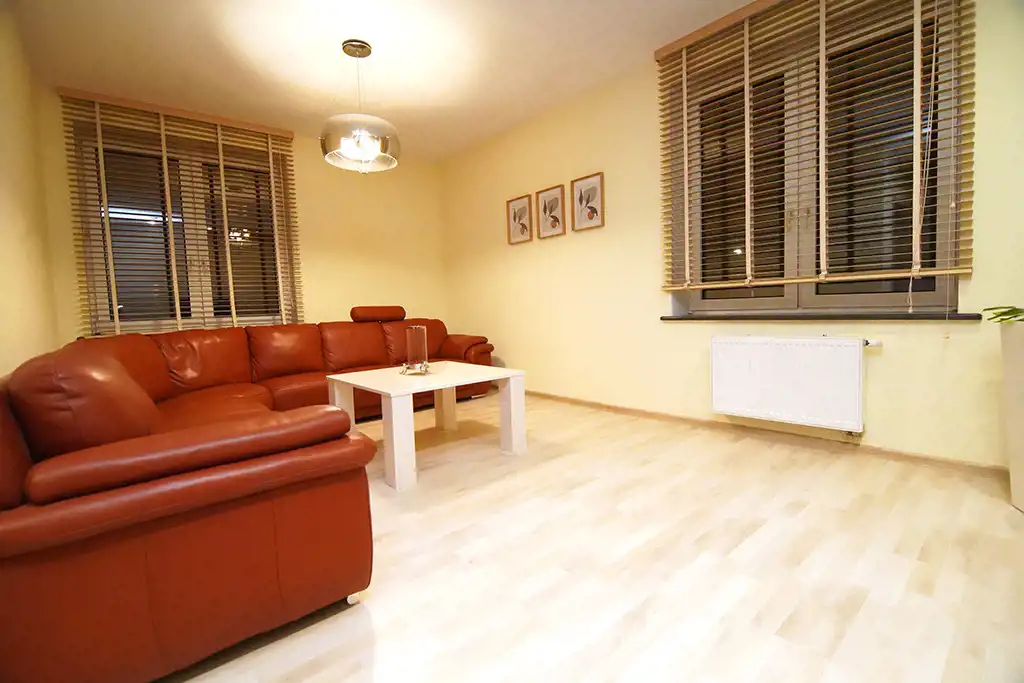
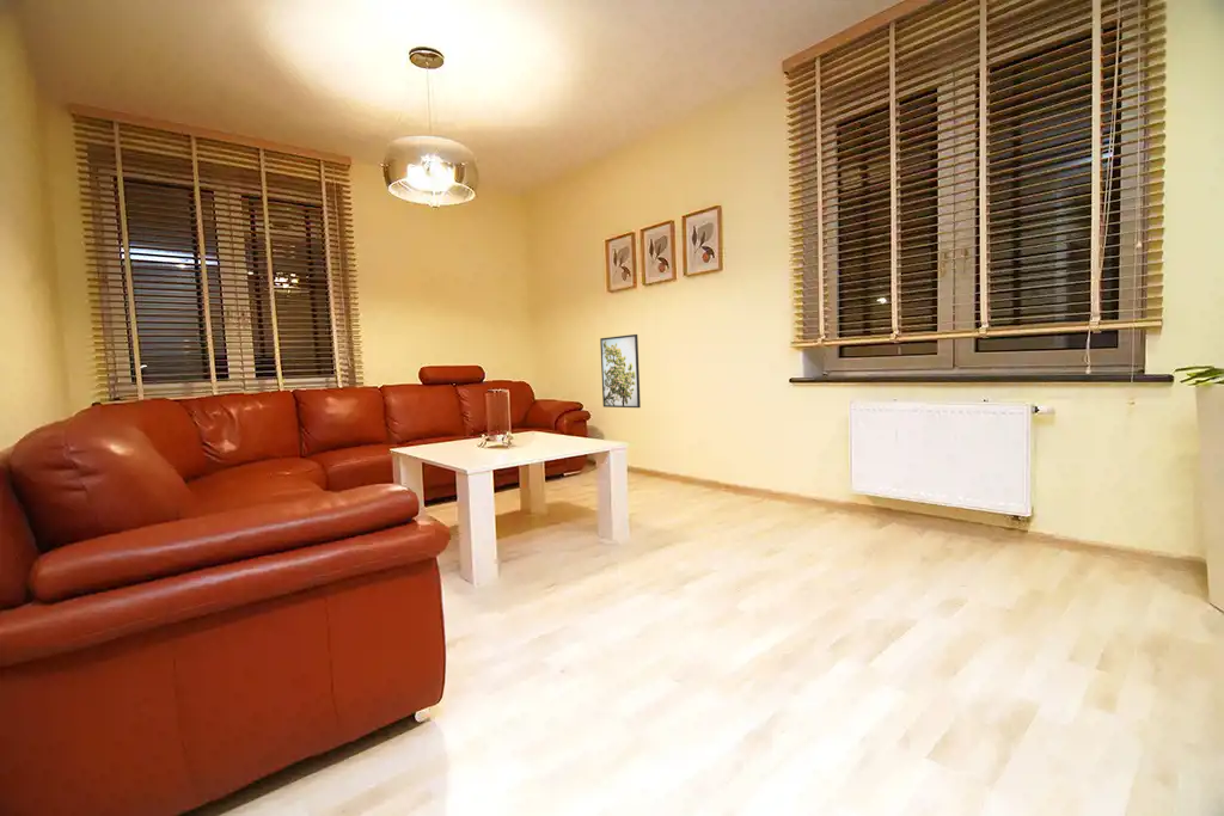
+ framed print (619, 372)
